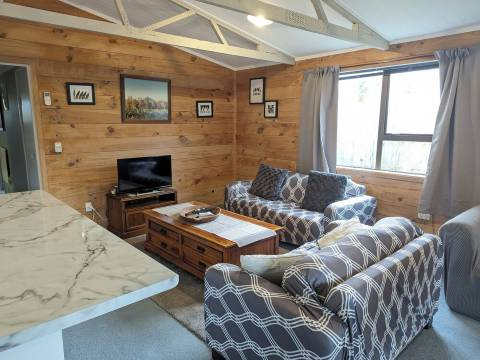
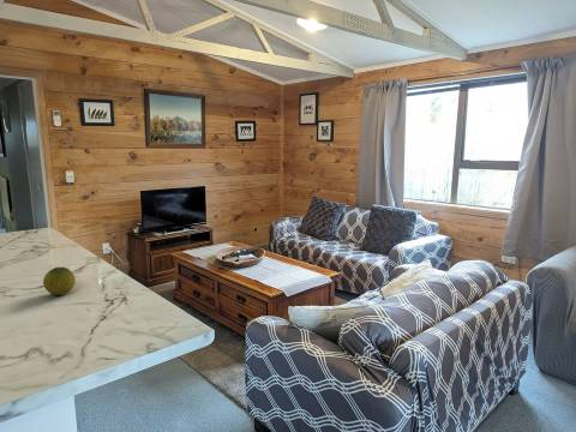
+ fruit (59, 280)
